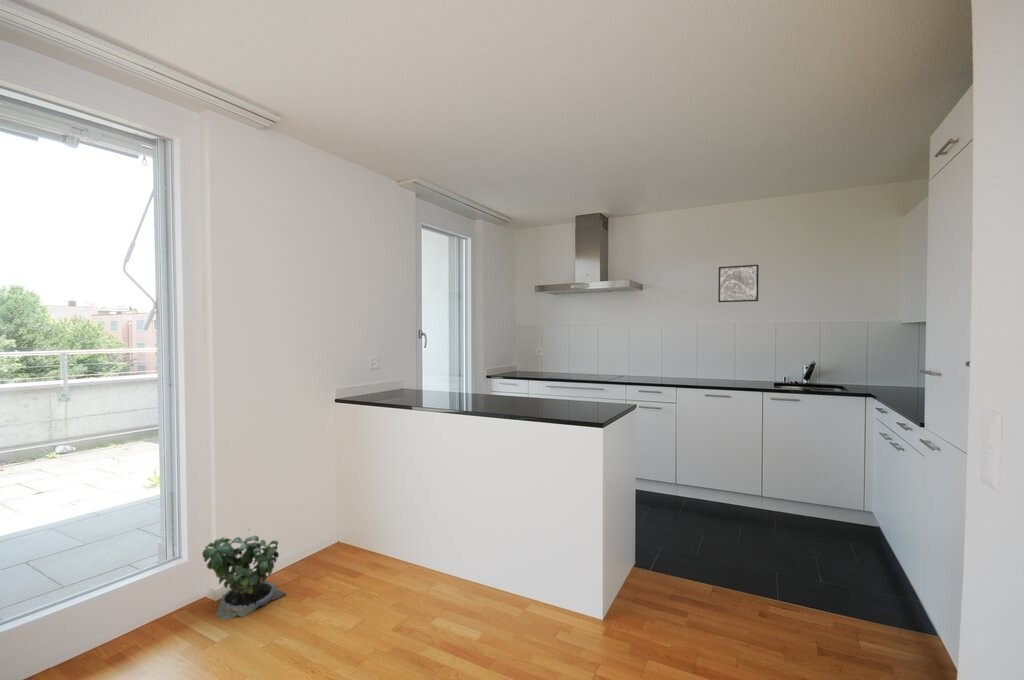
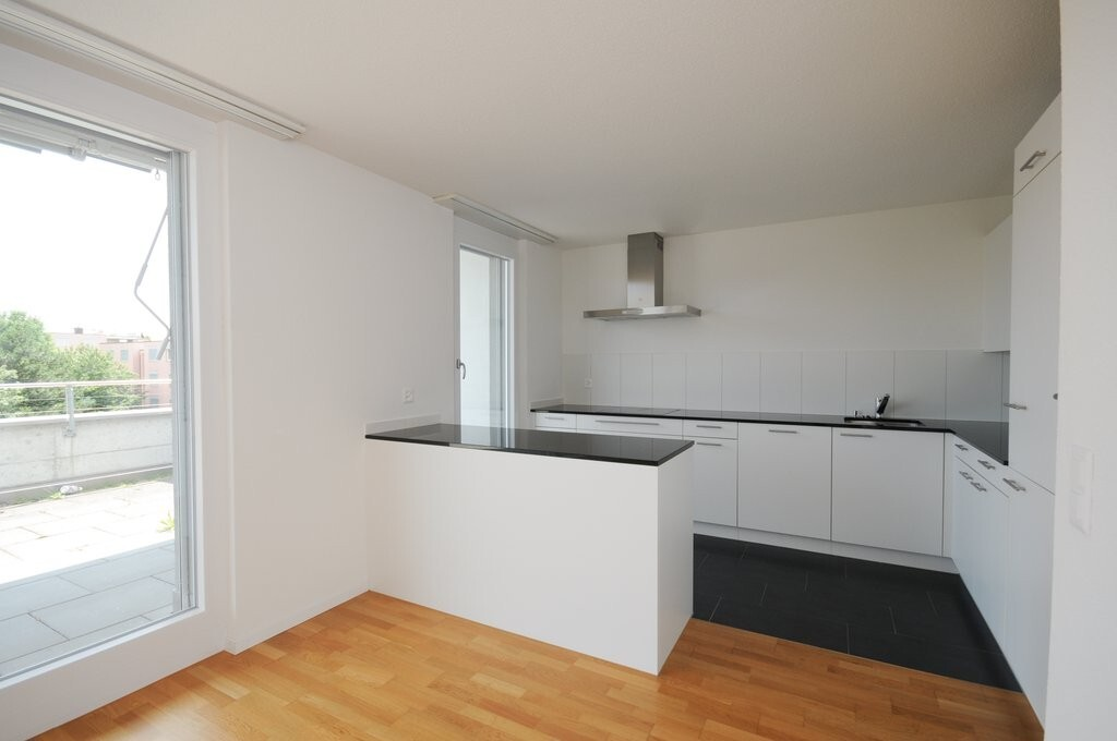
- potted plant (241, 566)
- wall art (738, 283)
